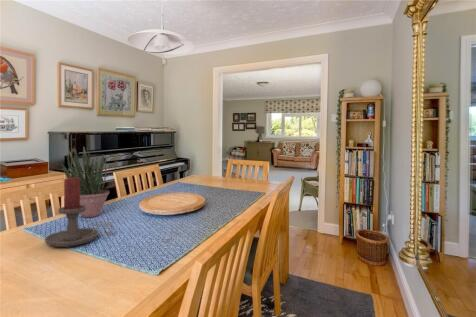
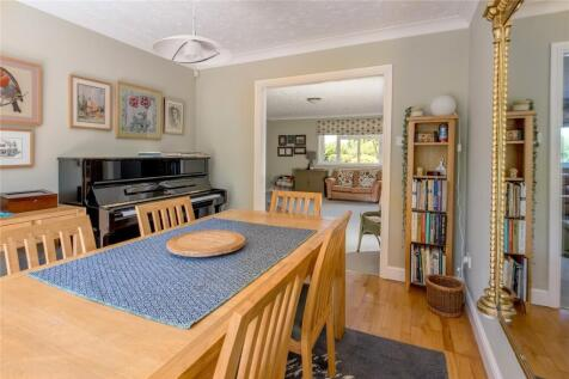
- potted plant (86, 181)
- candle holder (80, 208)
